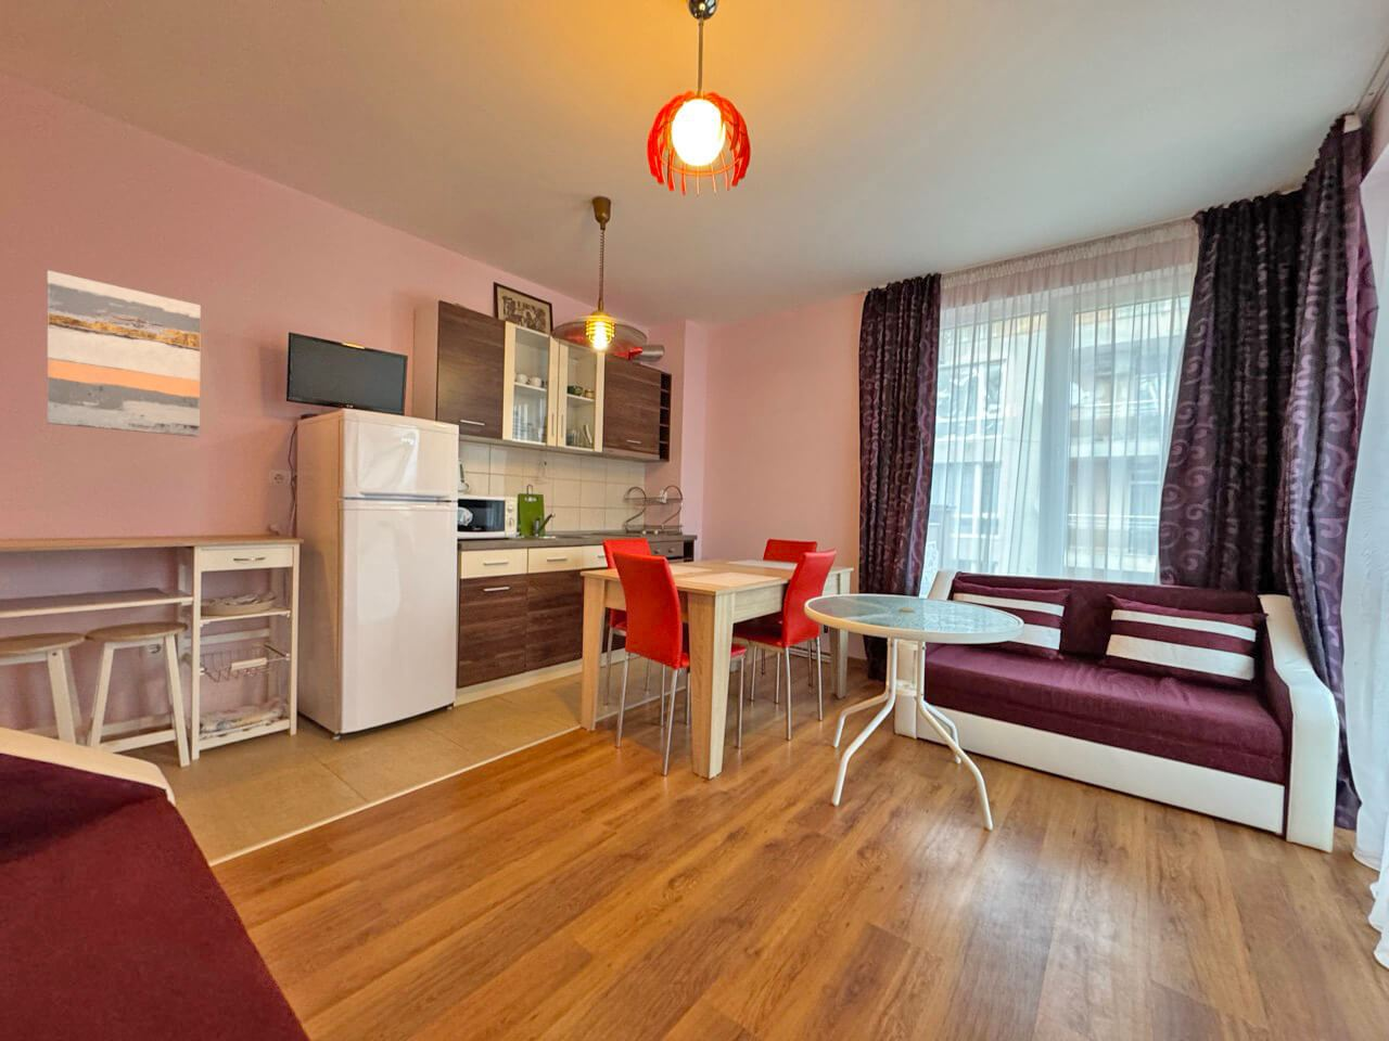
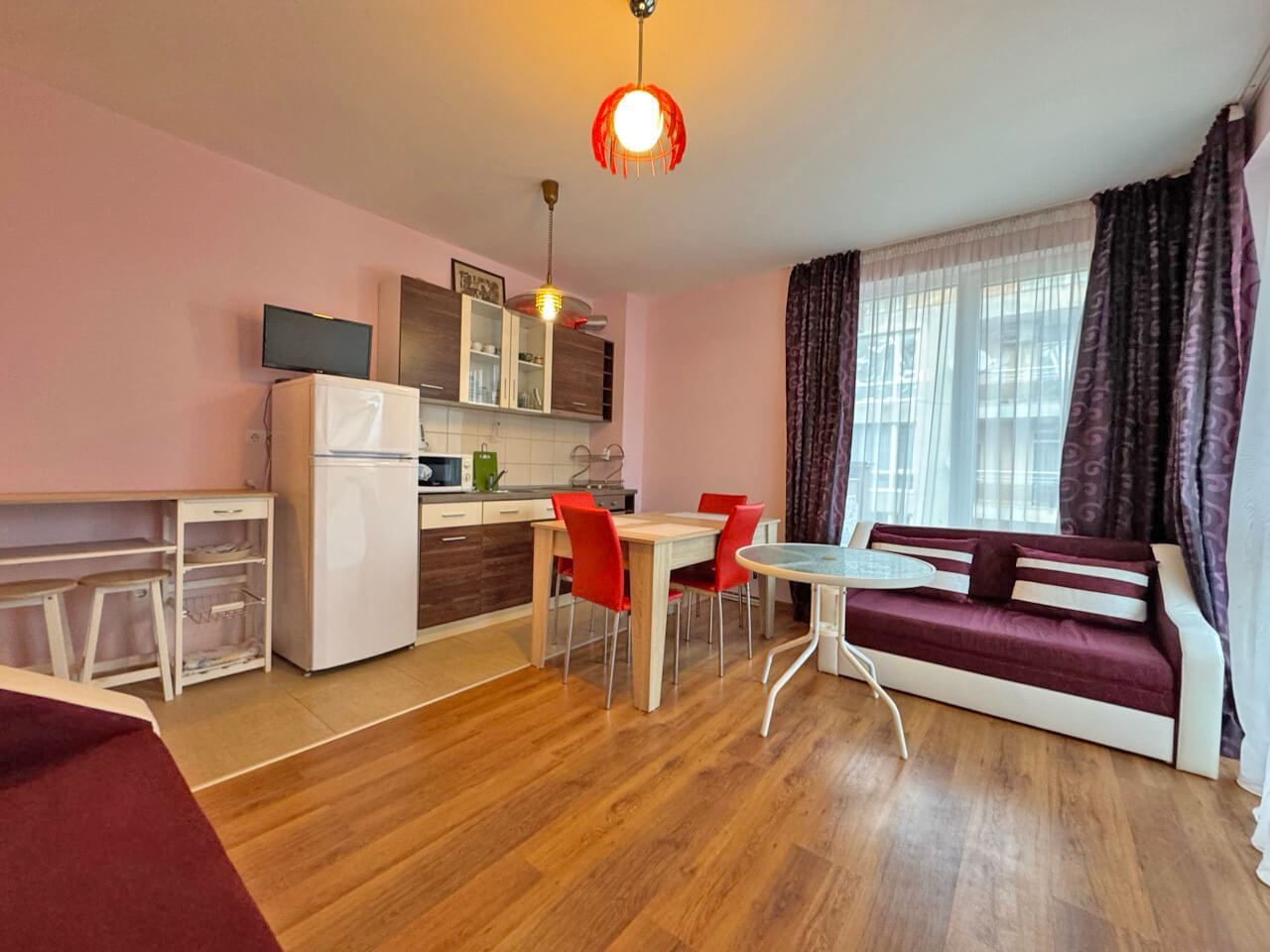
- wall art (129, 360)
